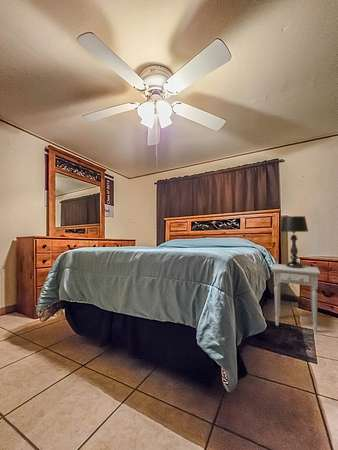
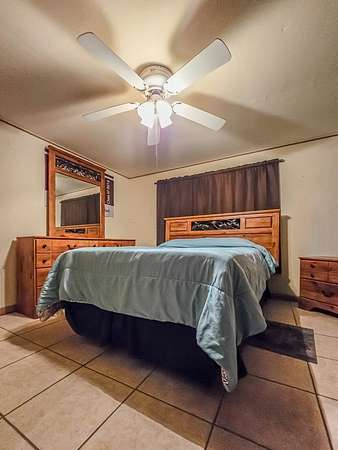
- nightstand (295, 283)
- table lamp (293, 241)
